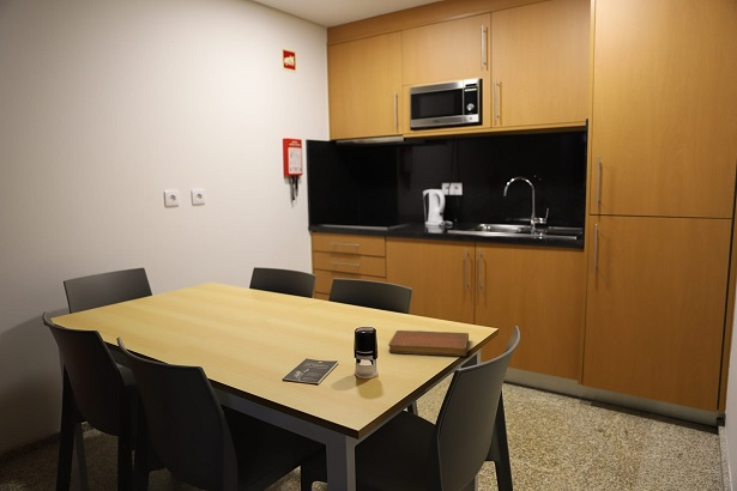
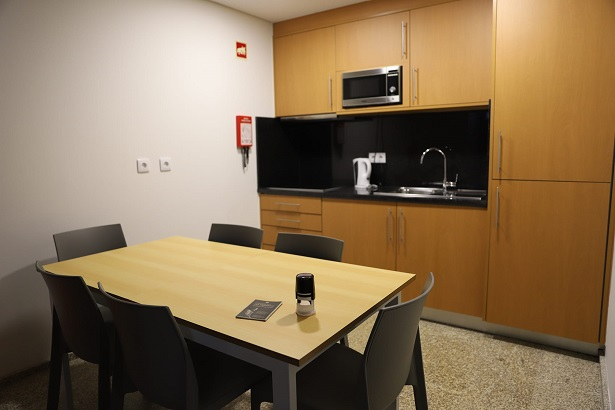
- notebook (429, 341)
